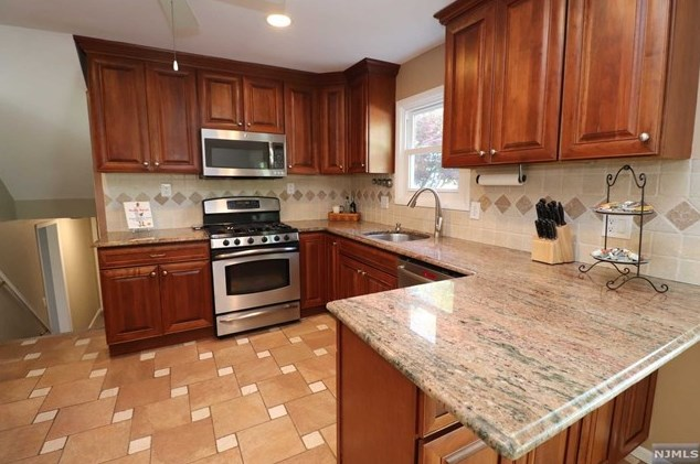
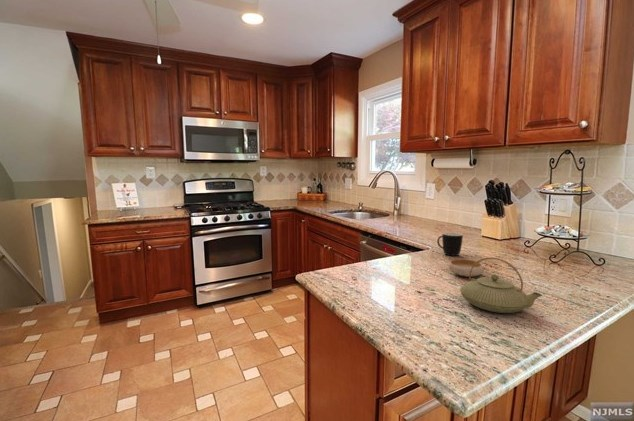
+ bowl (465, 268)
+ mug (448, 243)
+ teapot (499, 282)
